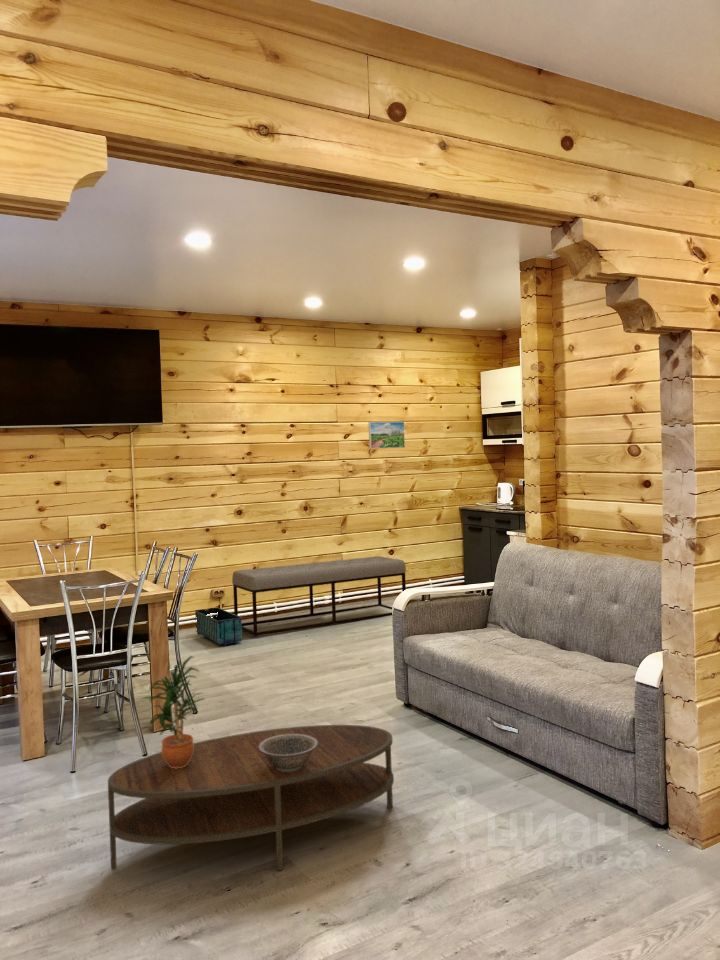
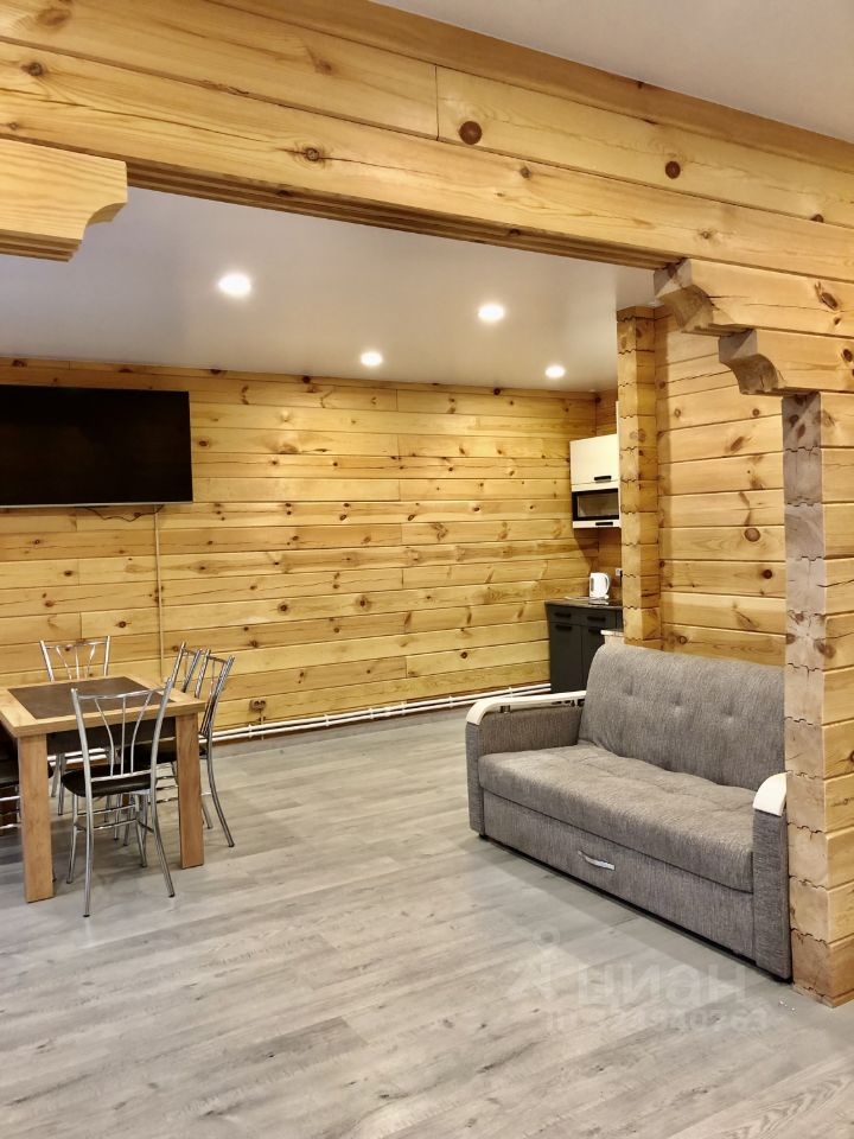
- decorative bowl (288, 755)
- coffee table (260, 796)
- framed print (386, 435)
- bench (321, 584)
- potted plant (171, 713)
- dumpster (218, 626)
